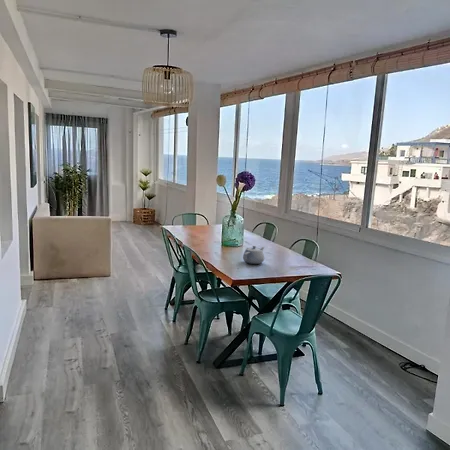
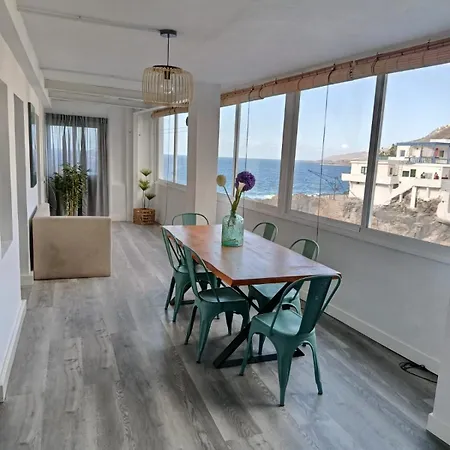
- teapot (254, 253)
